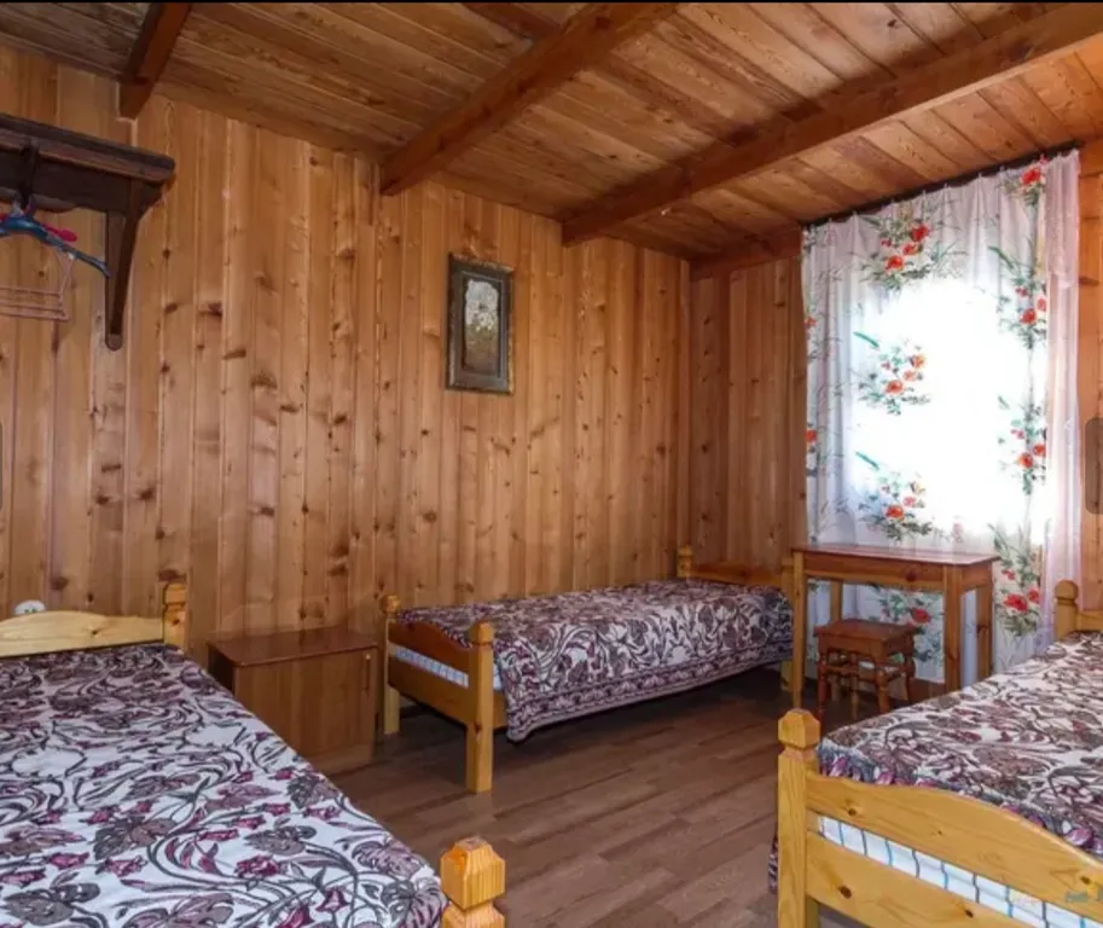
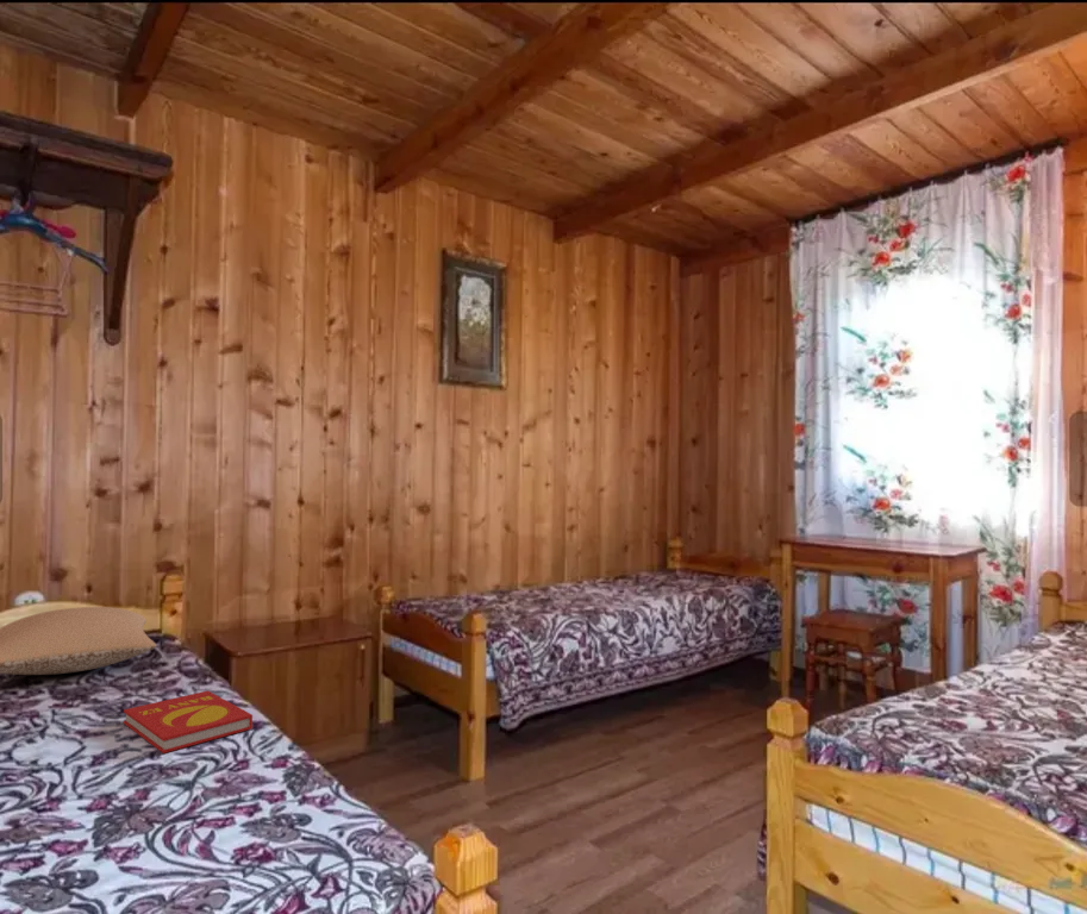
+ pillow (71, 640)
+ book (187, 719)
